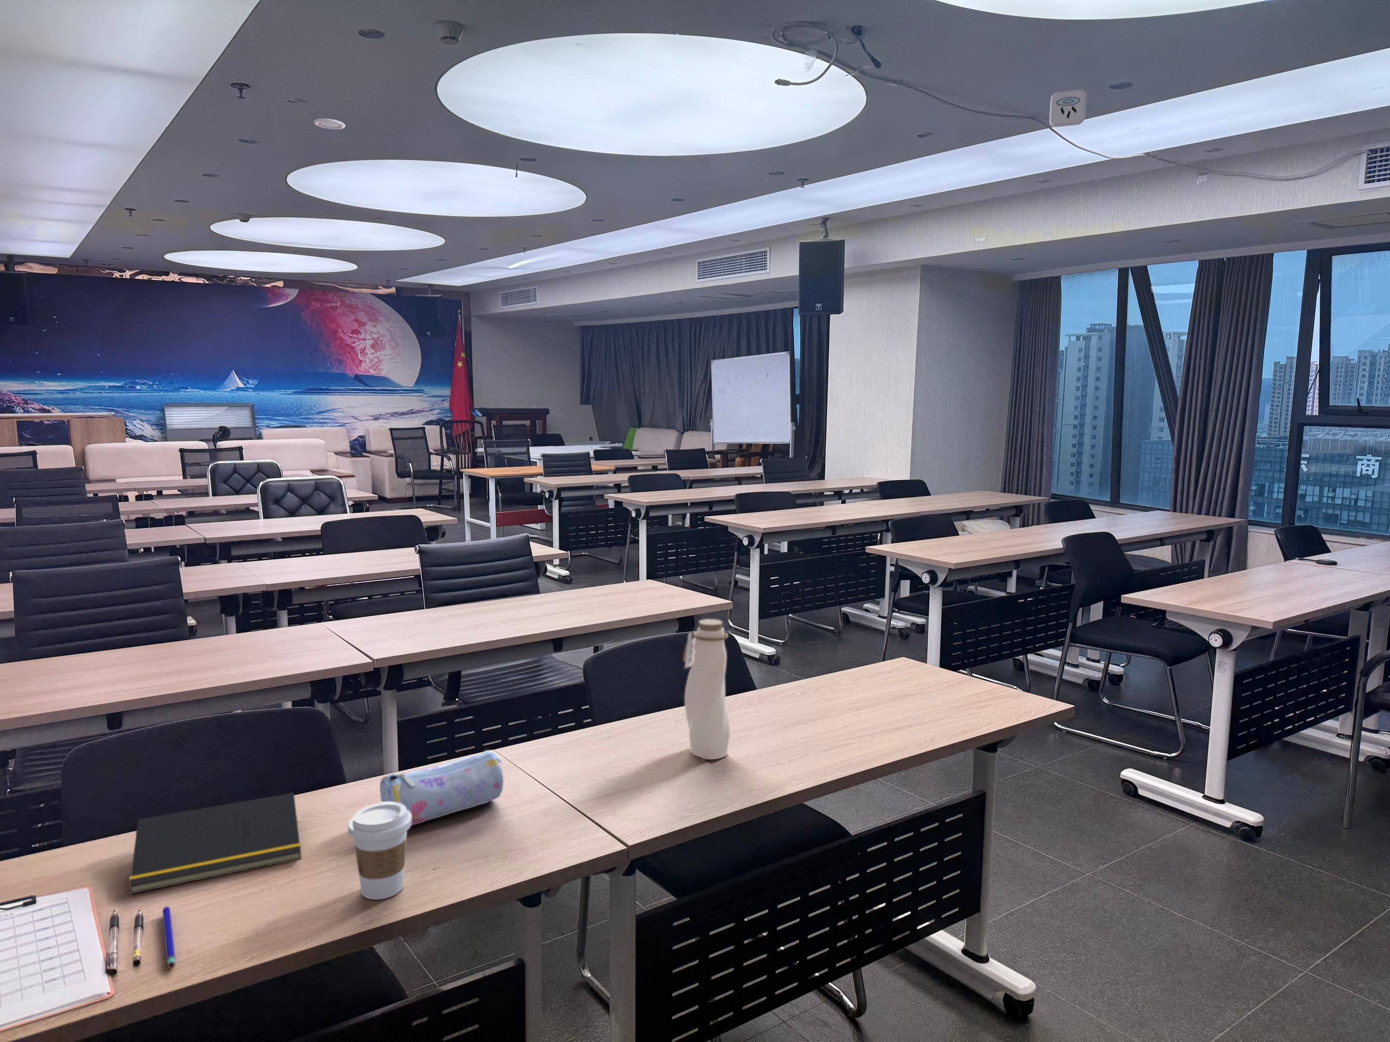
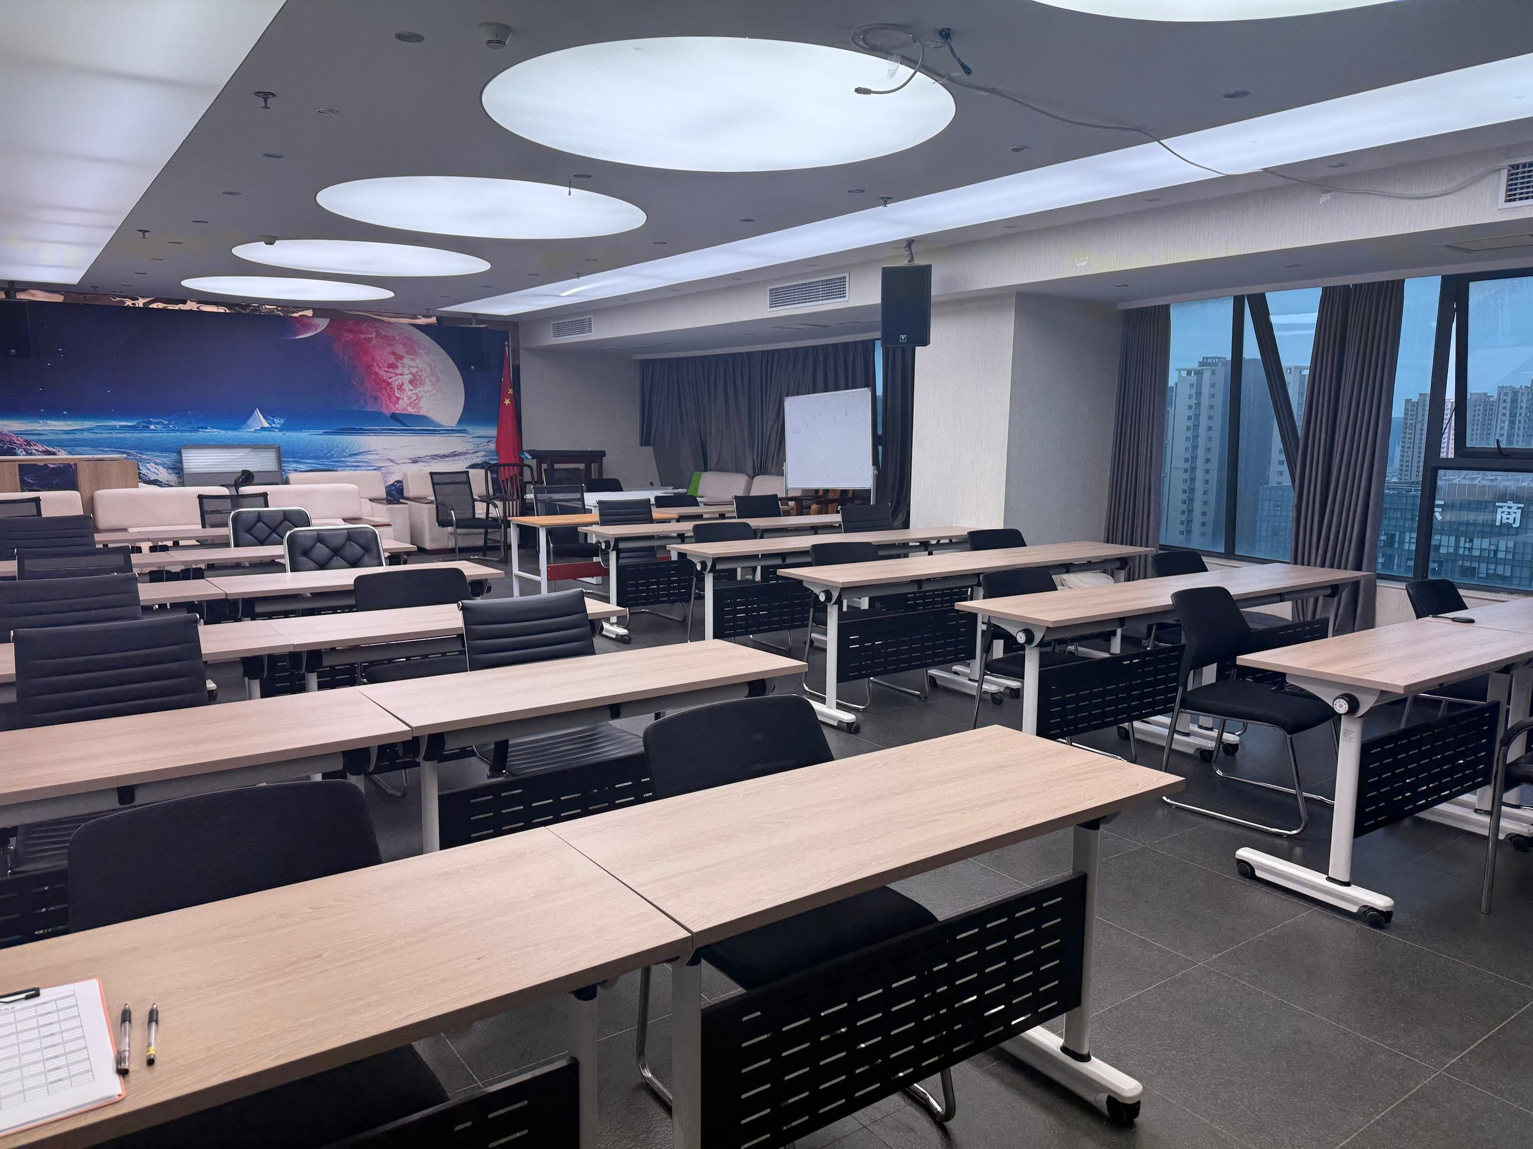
- water bottle (706, 687)
- coffee cup (381, 850)
- notepad (219, 838)
- smoke detector (1067, 108)
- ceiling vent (329, 124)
- pencil case (442, 787)
- pen (169, 936)
